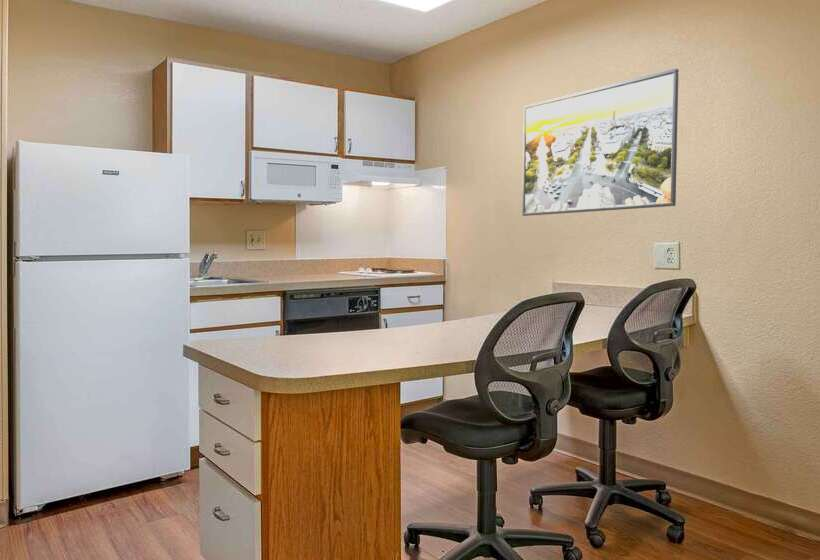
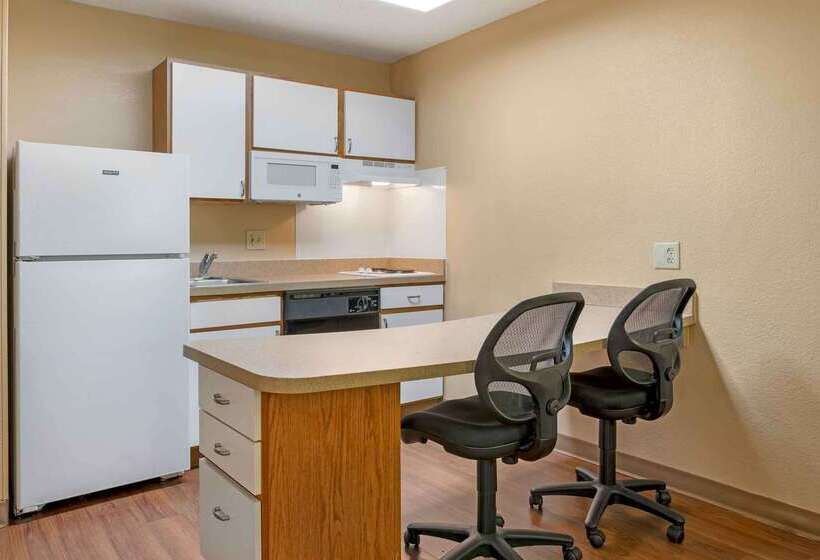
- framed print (591, 150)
